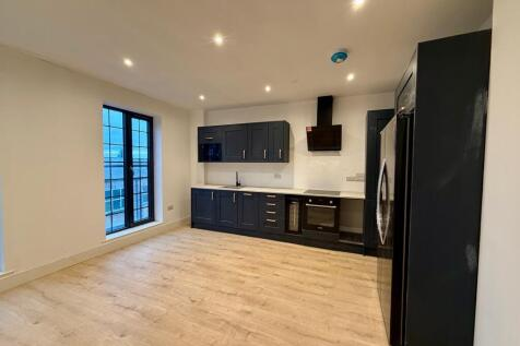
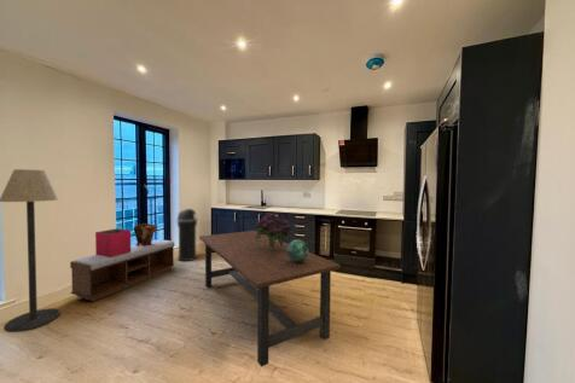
+ trash can (187, 233)
+ bouquet (272, 230)
+ decorative sphere (297, 250)
+ bench (129, 265)
+ dining table (255, 277)
+ floor lamp (31, 245)
+ decorative urn (145, 232)
+ storage bin (114, 242)
